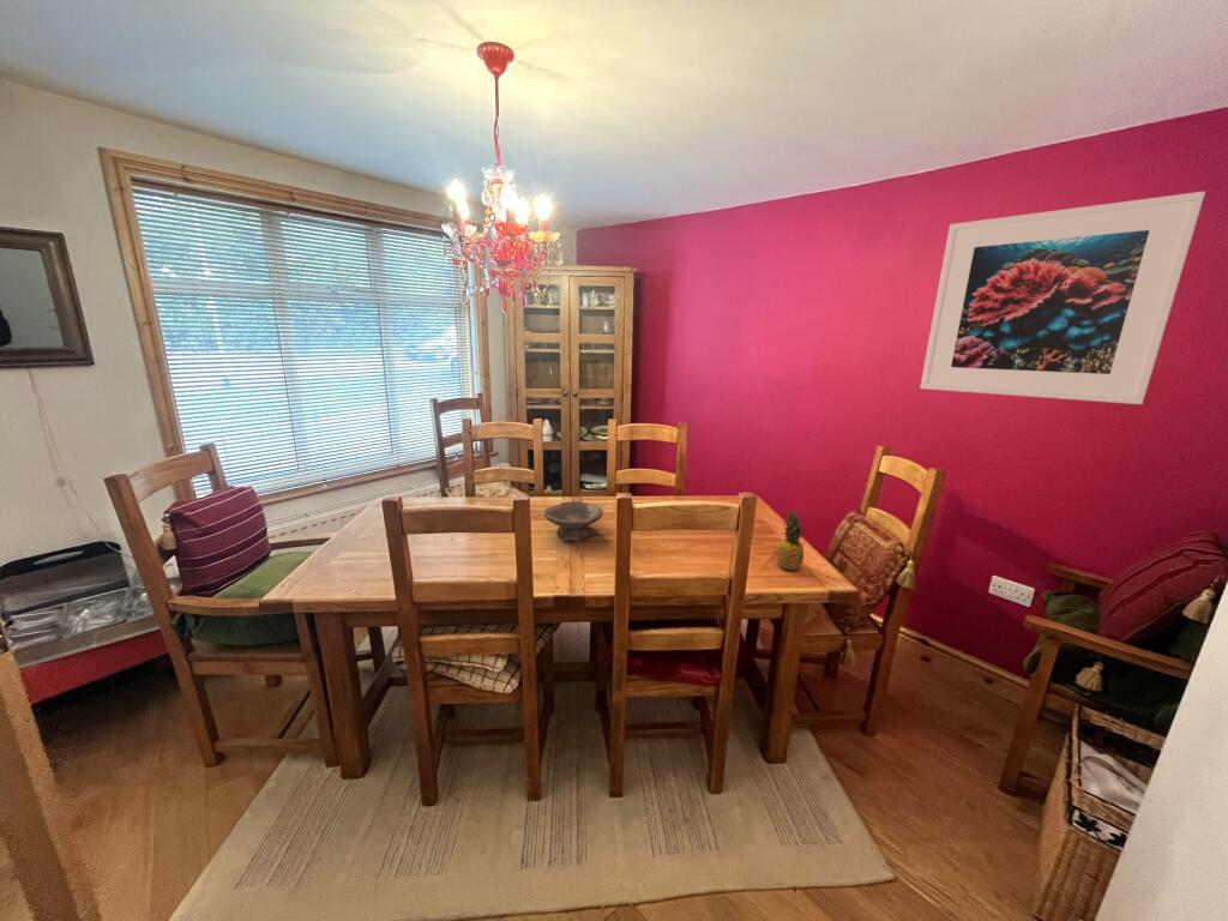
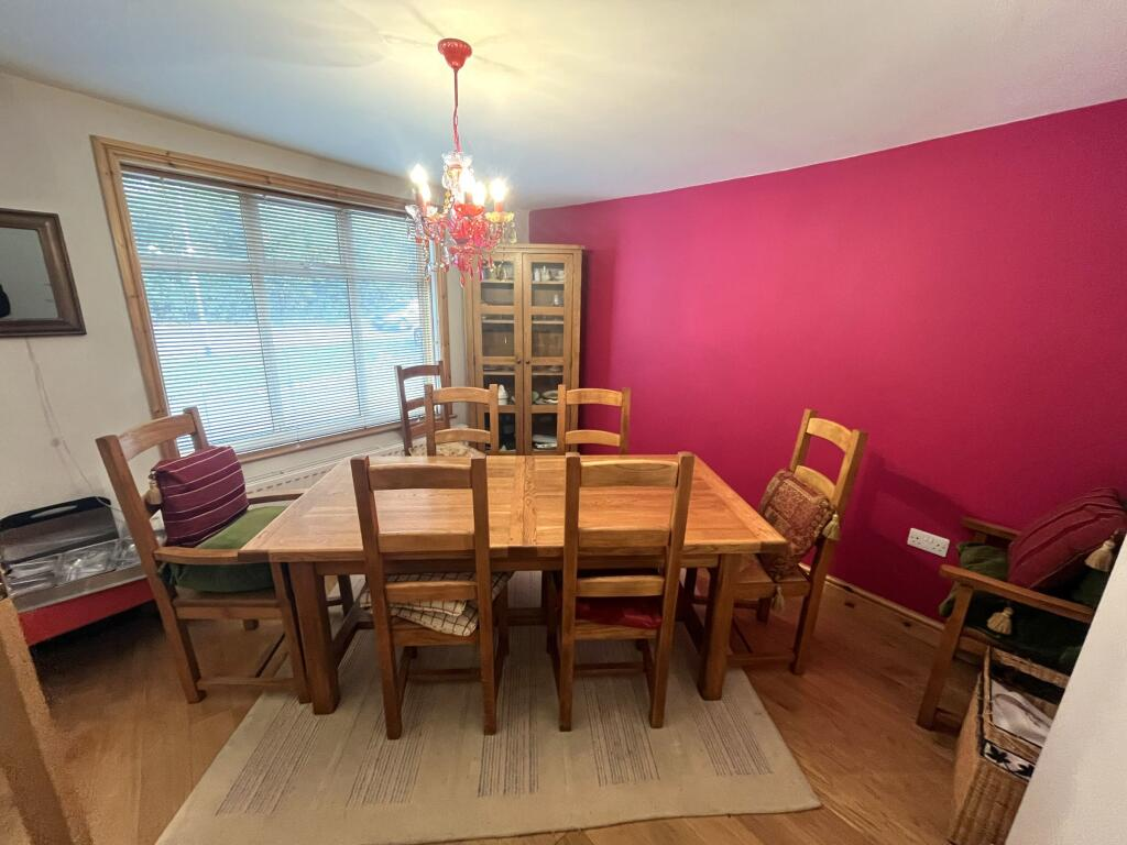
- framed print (1037, 307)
- fruit (791, 538)
- bowl (573, 523)
